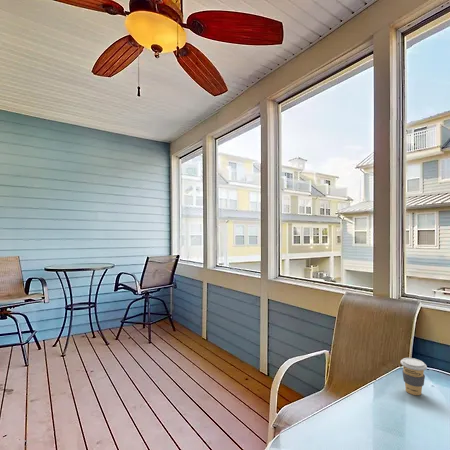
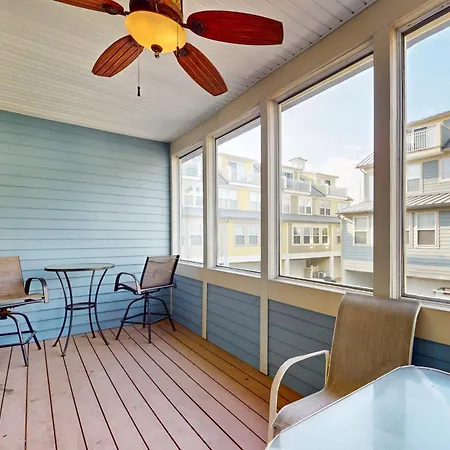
- coffee cup (413, 376)
